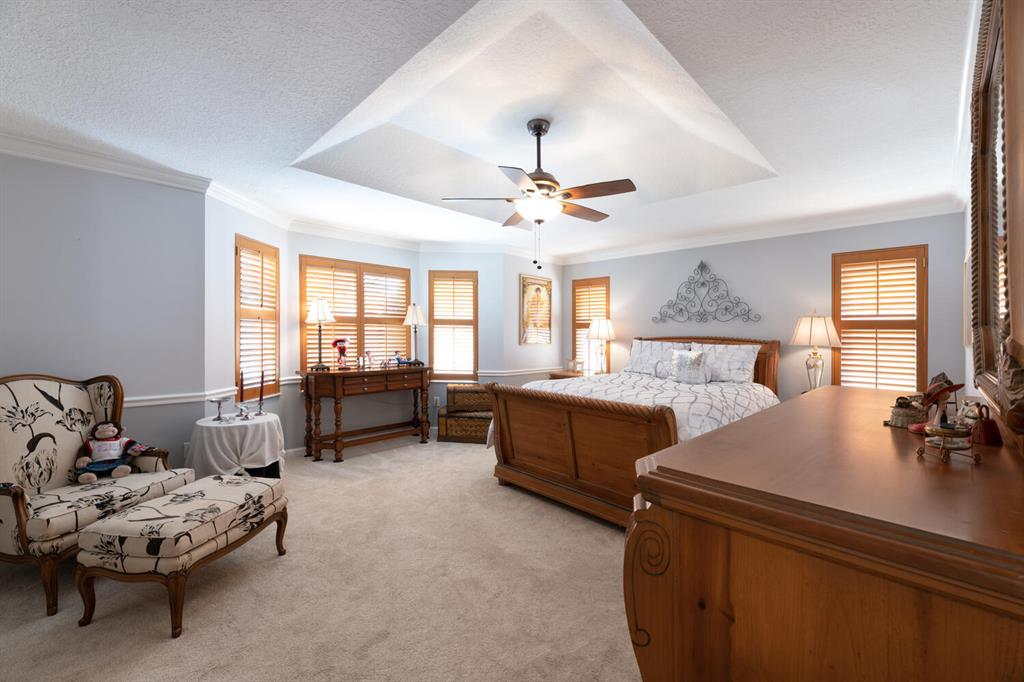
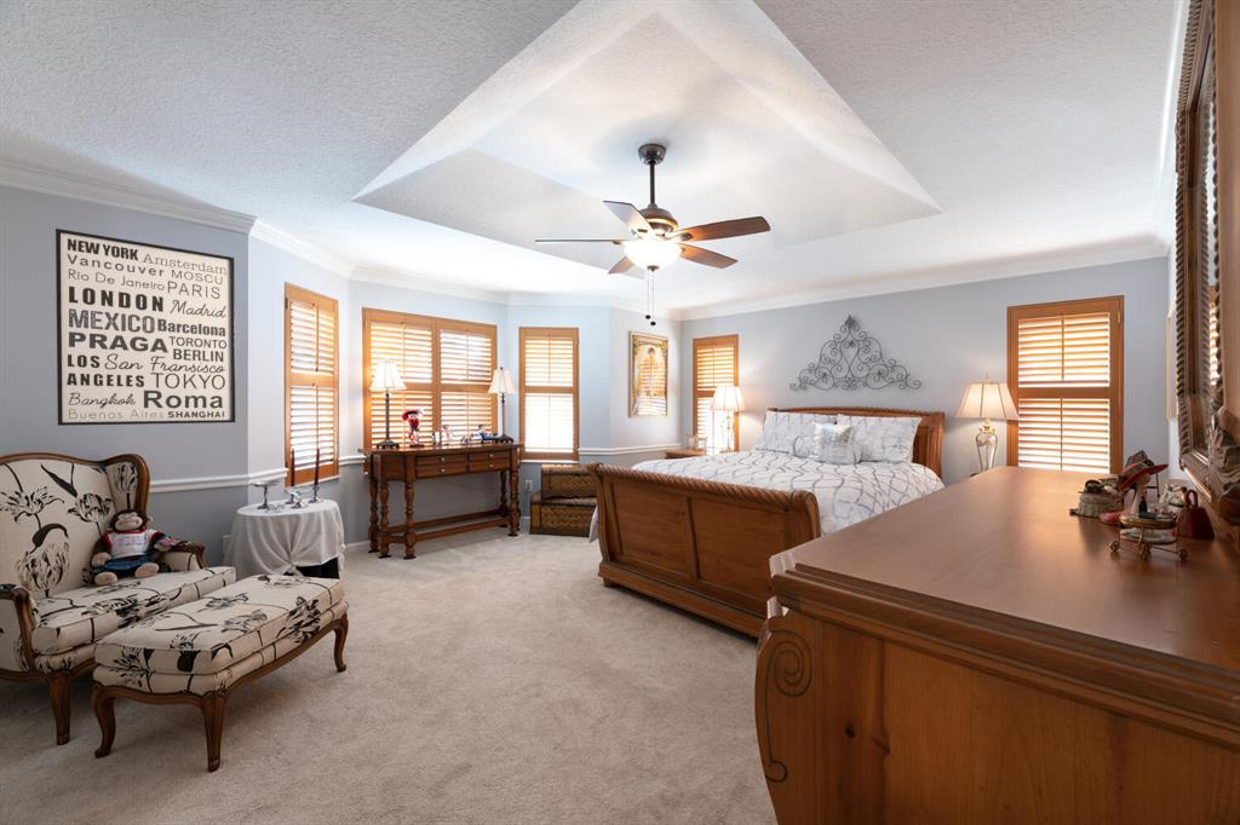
+ wall art (153, 334)
